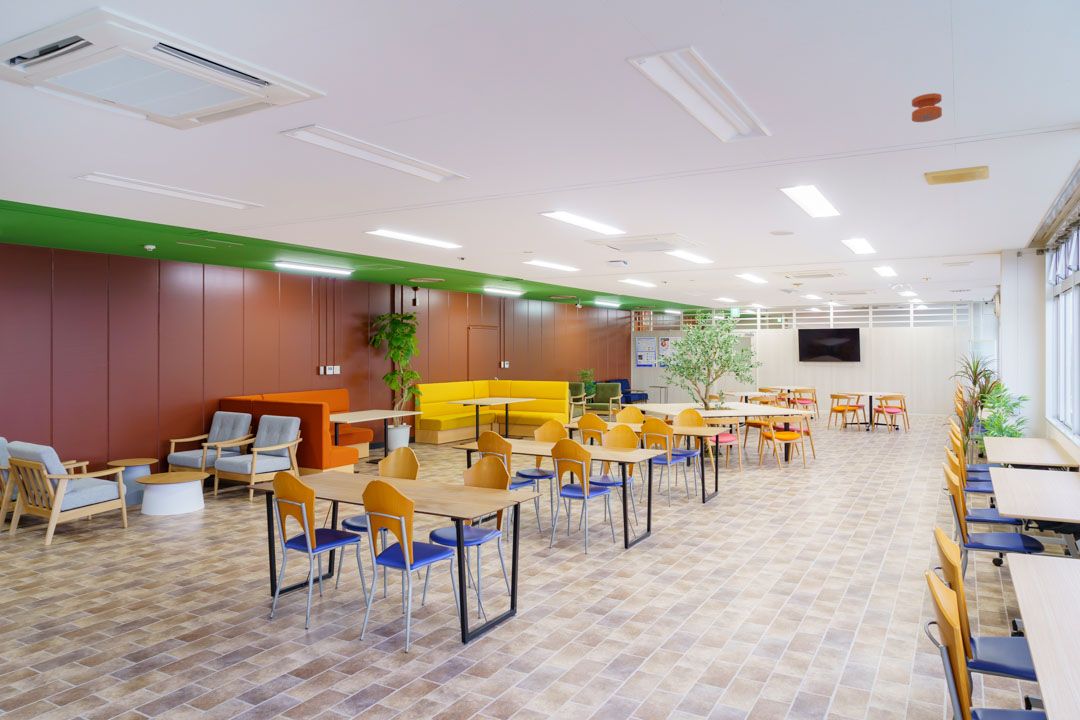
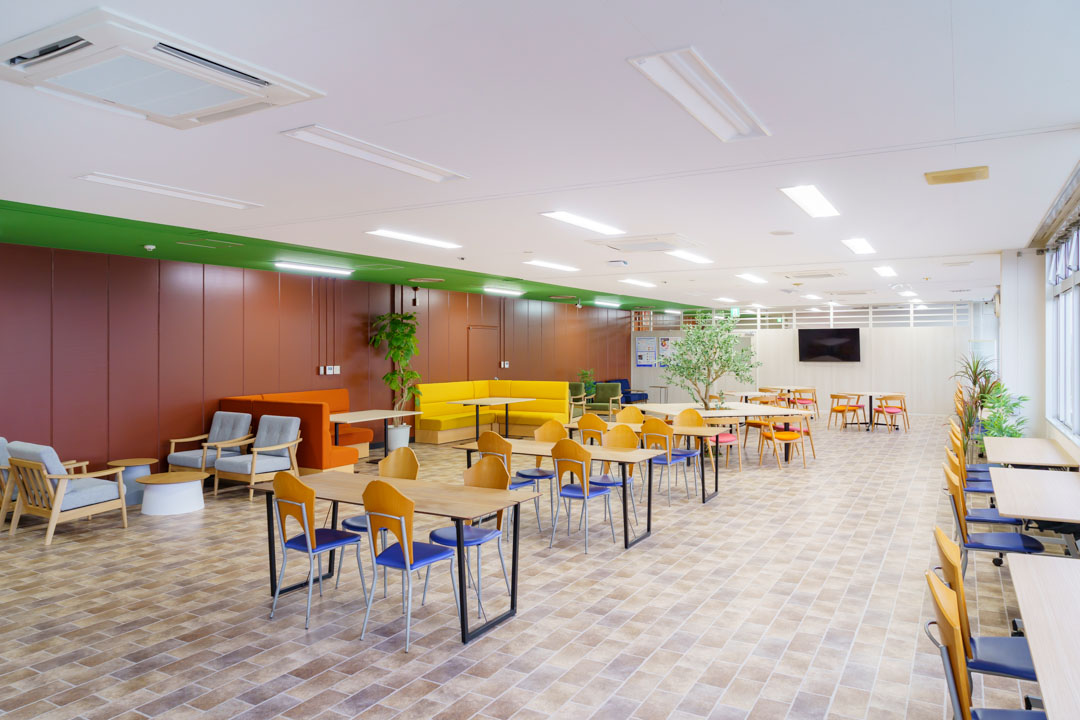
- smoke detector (926, 108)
